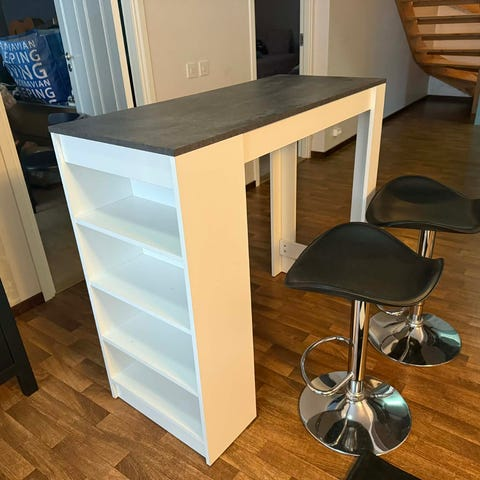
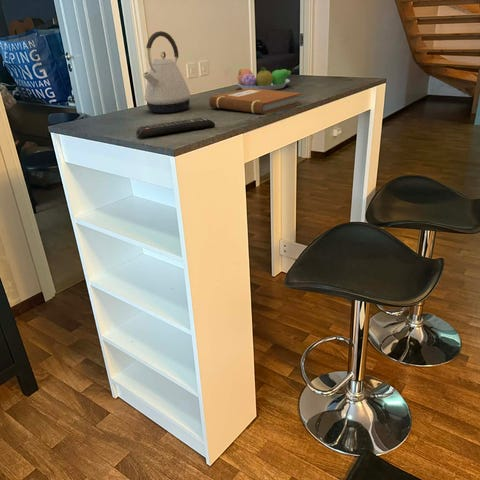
+ notebook (253, 100)
+ remote control (175, 127)
+ kettle (163, 72)
+ fruit bowl (264, 76)
